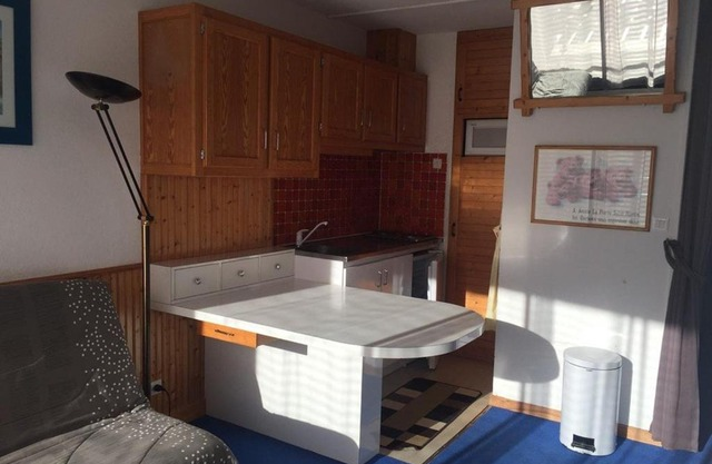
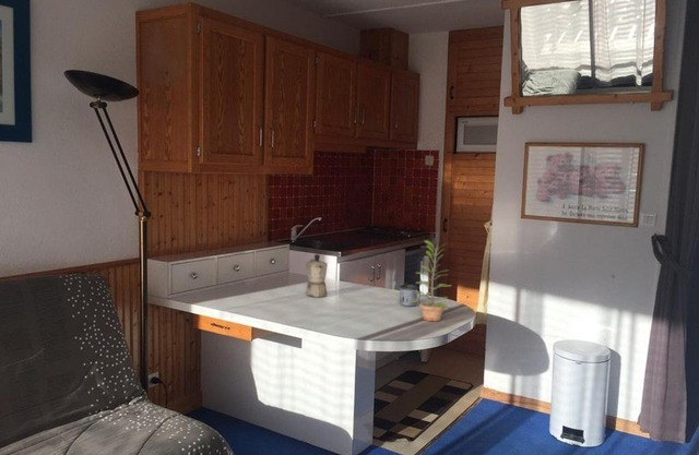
+ plant (430, 279)
+ moka pot (315, 274)
+ mug (410, 296)
